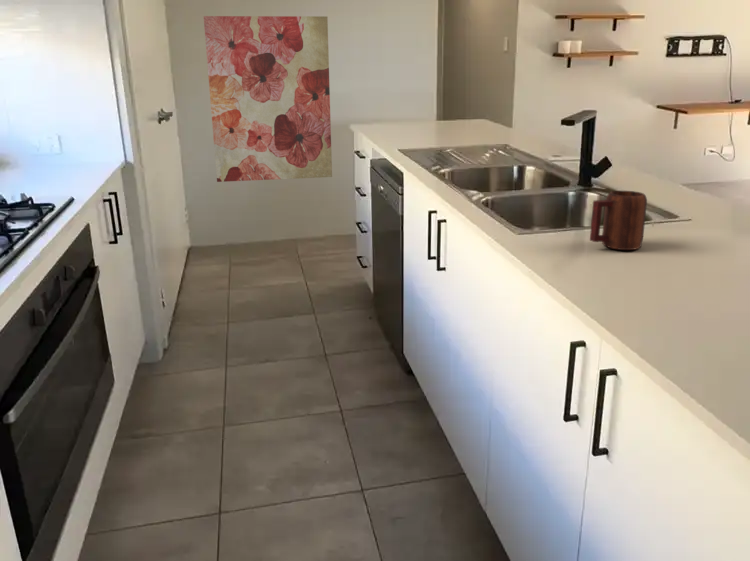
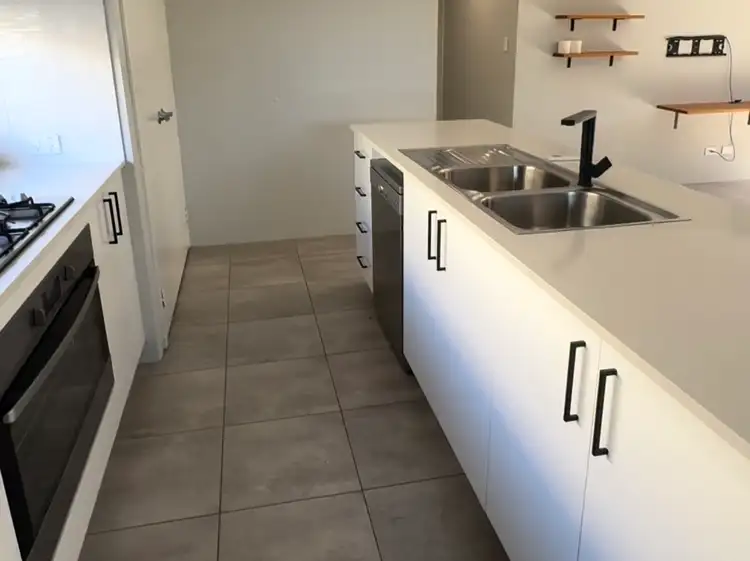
- wall art (271, 100)
- mug (617, 220)
